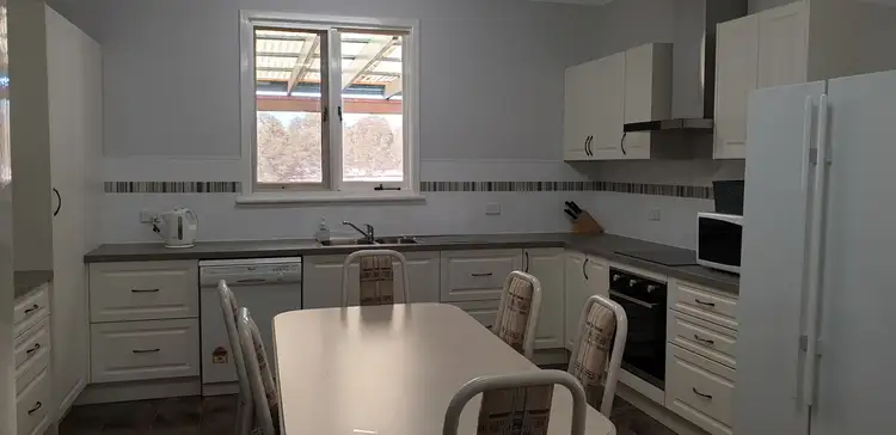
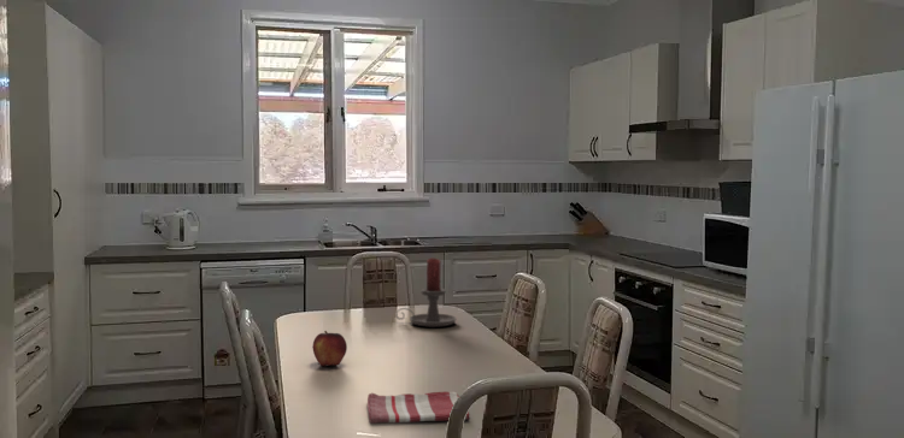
+ candle holder (425, 290)
+ dish towel (416, 406)
+ fruit (329, 348)
